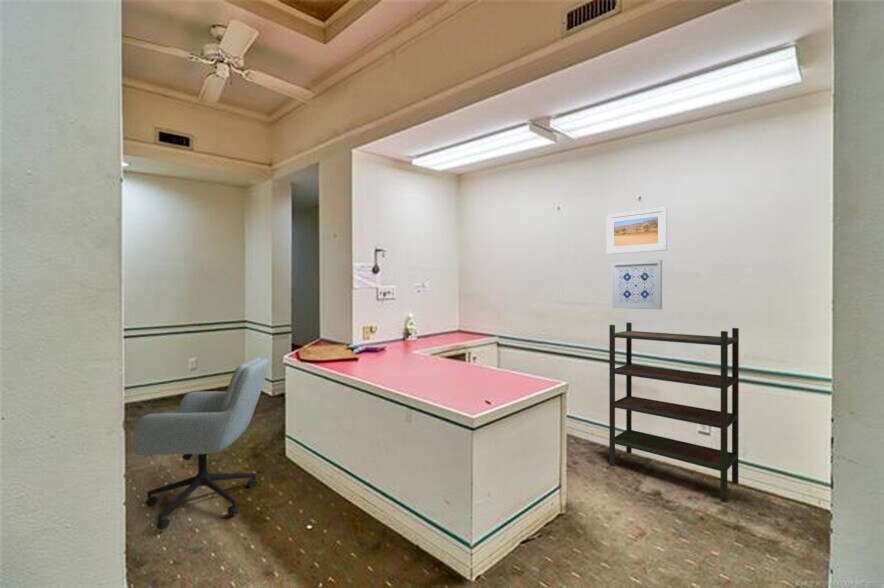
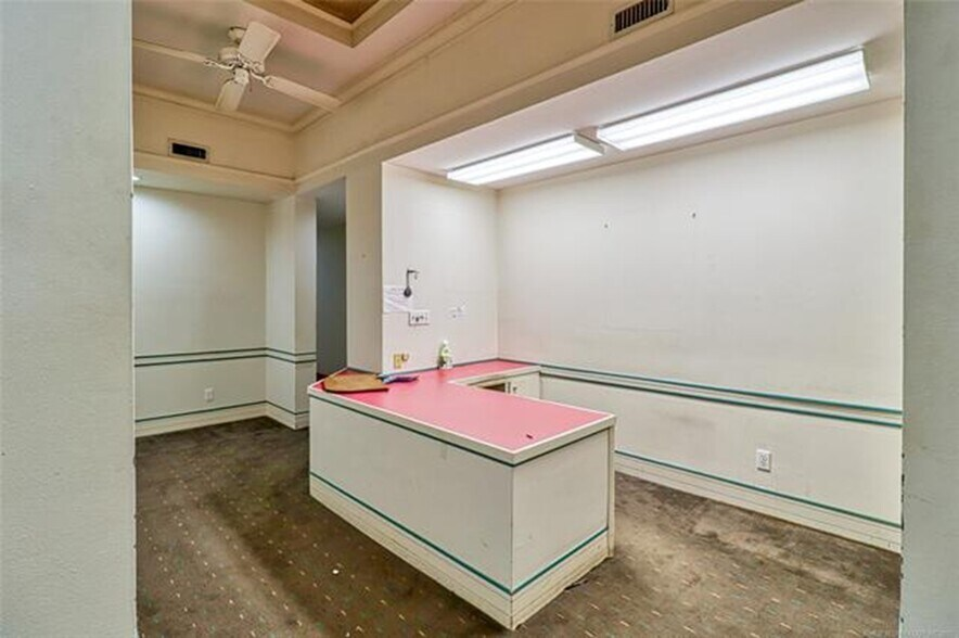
- wall art (636, 285)
- office chair (204, 432)
- bookshelf (670, 403)
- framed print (635, 231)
